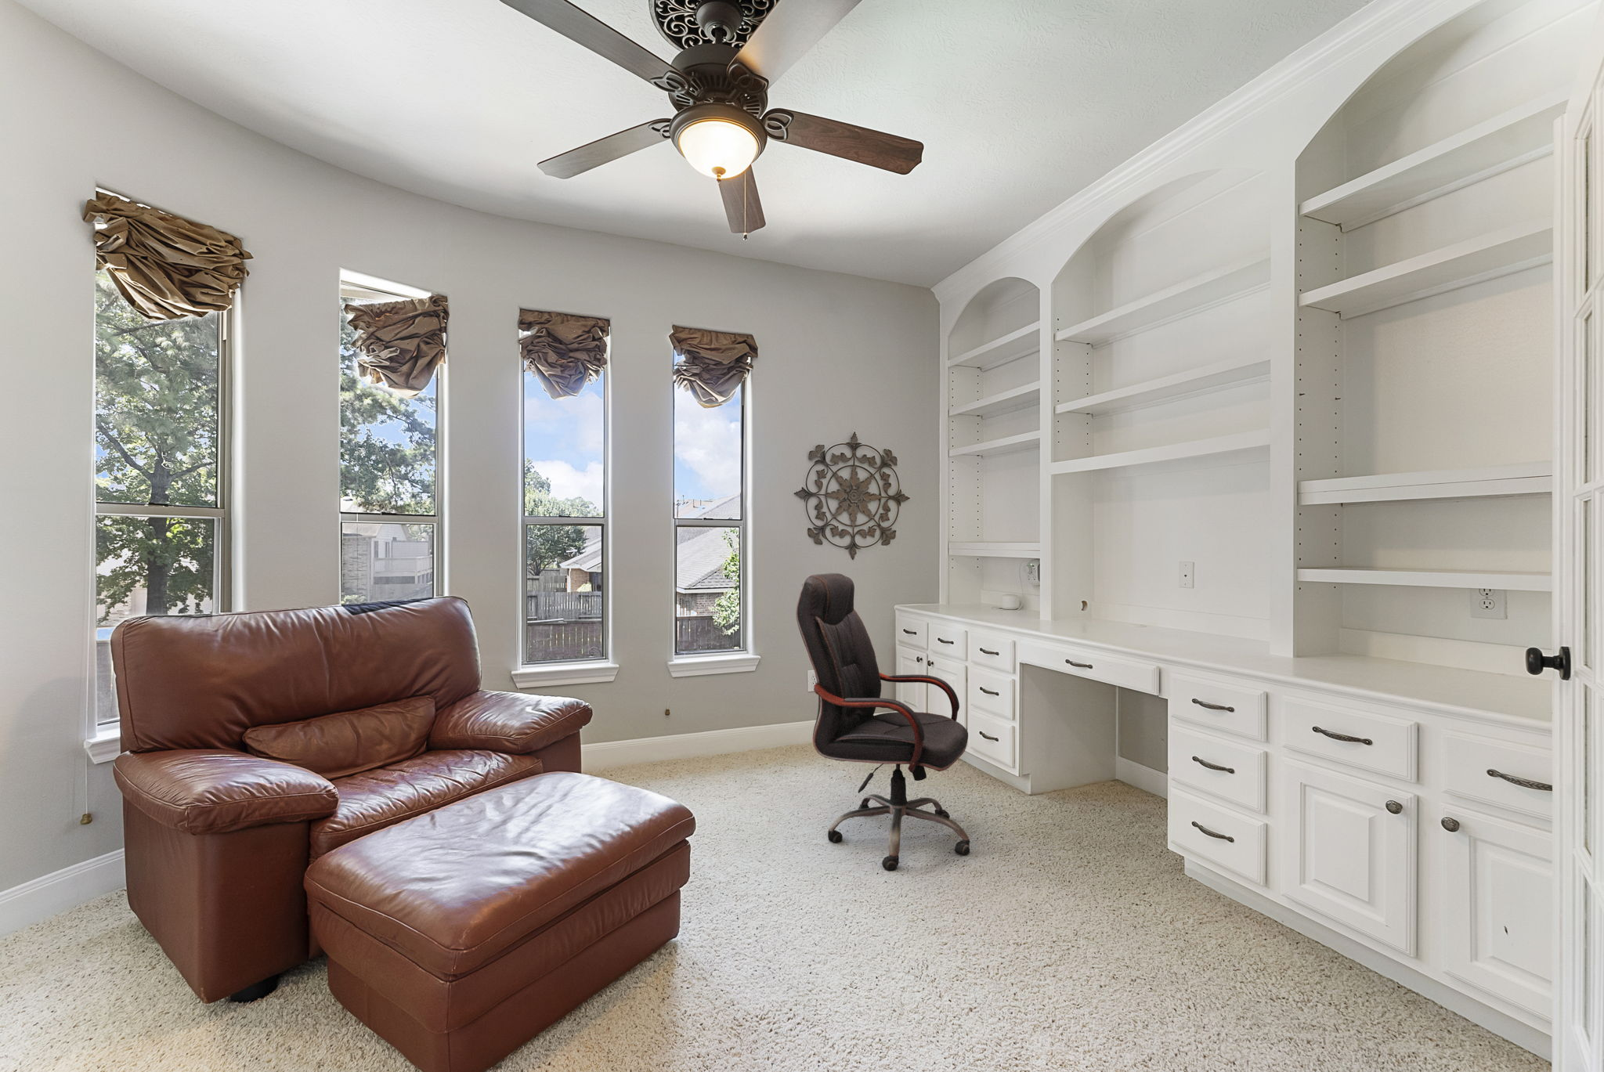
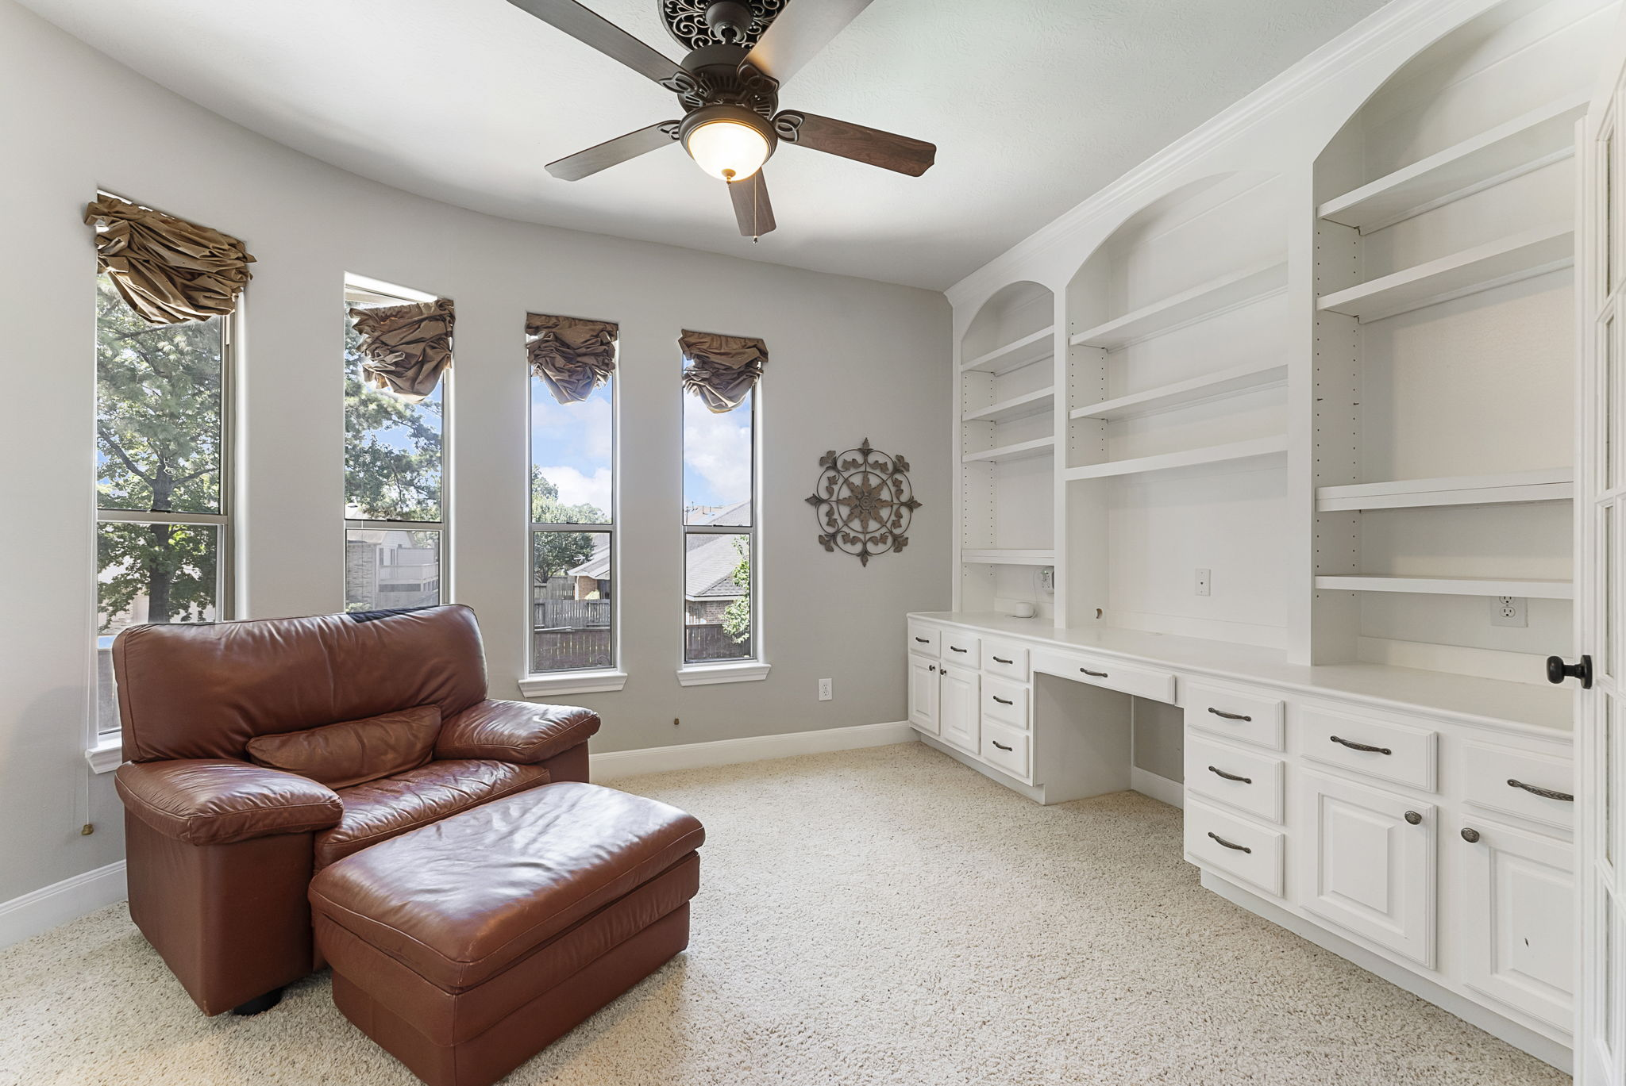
- office chair (889, 705)
